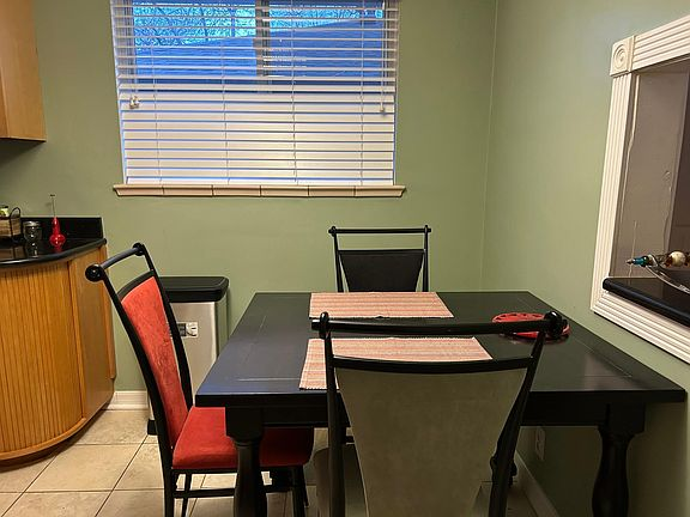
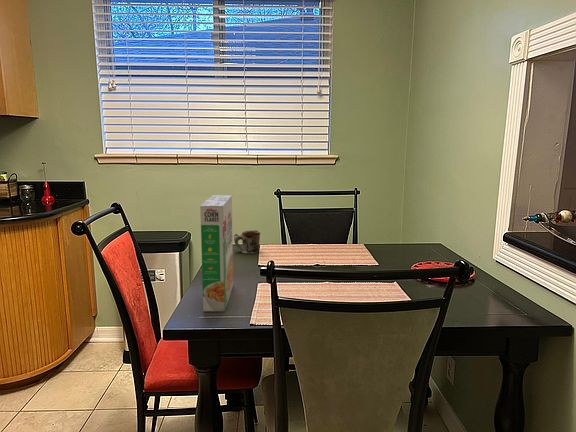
+ mug (247, 241)
+ cereal box (218, 249)
